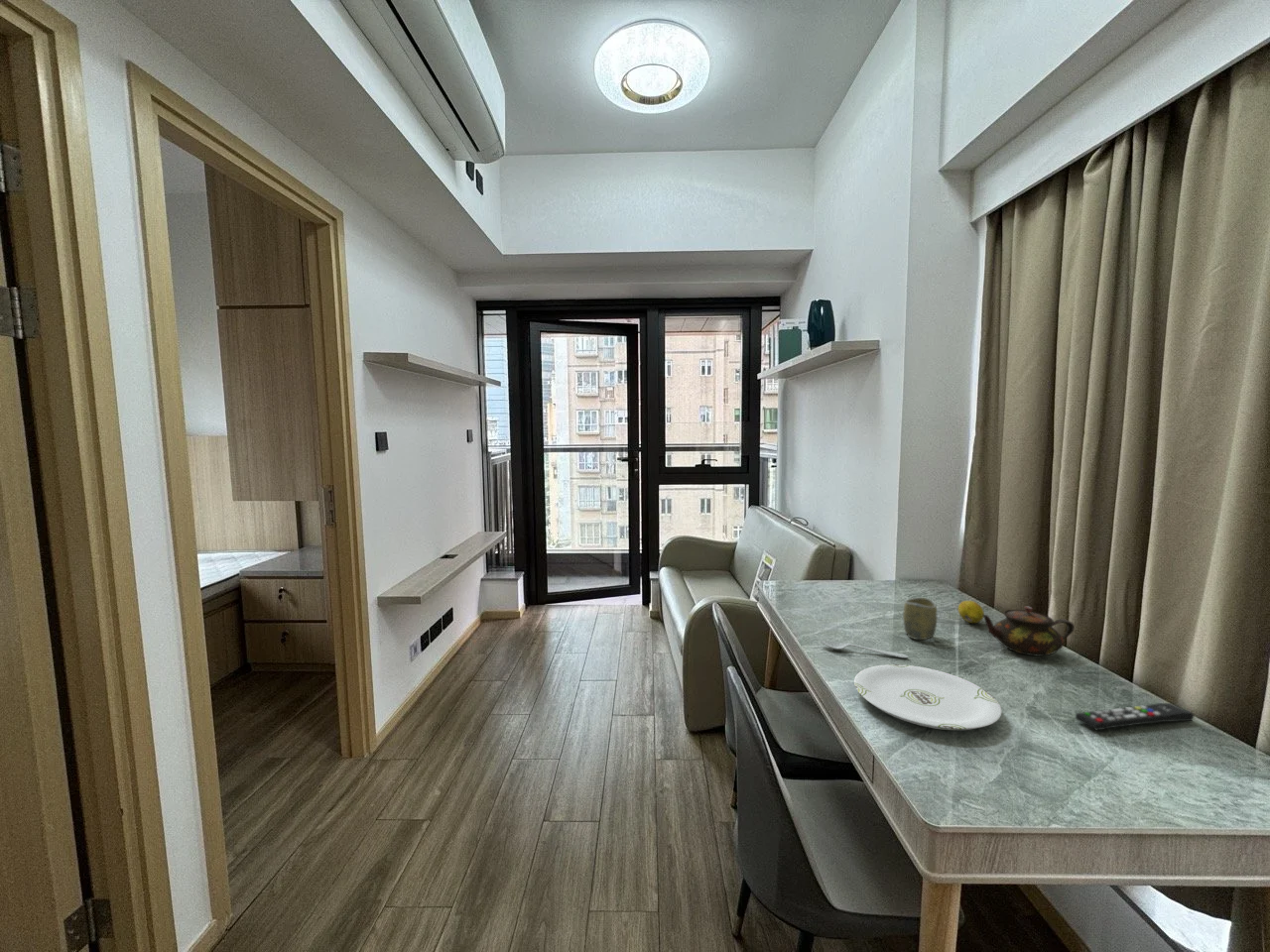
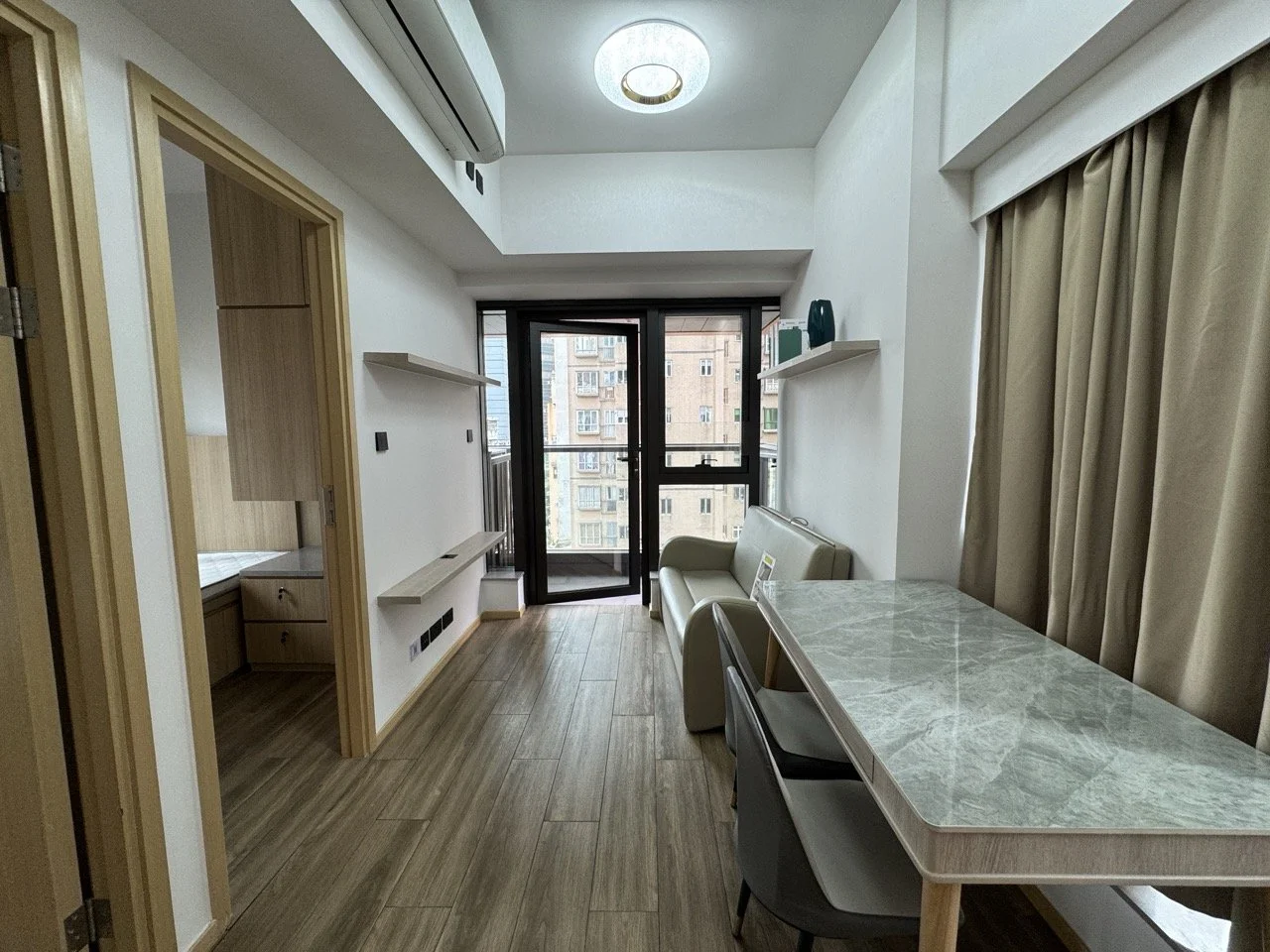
- fruit (970, 612)
- spoon (863, 648)
- teapot (1026, 628)
- cup (920, 618)
- remote control (1134, 716)
- plate (923, 697)
